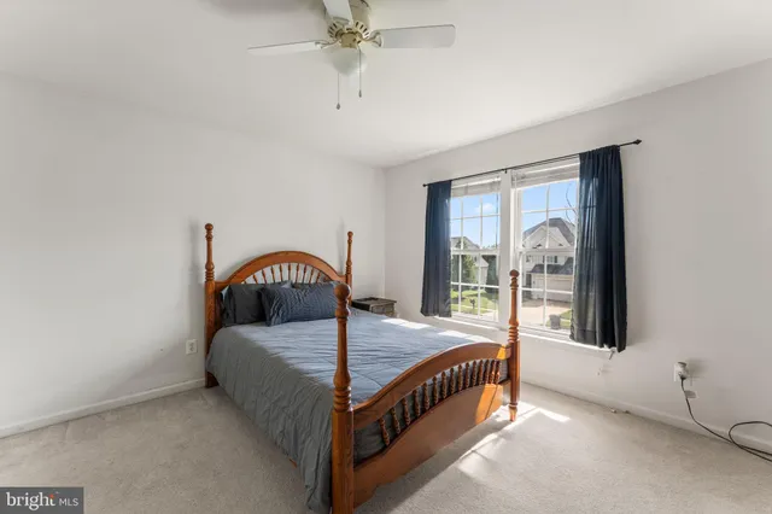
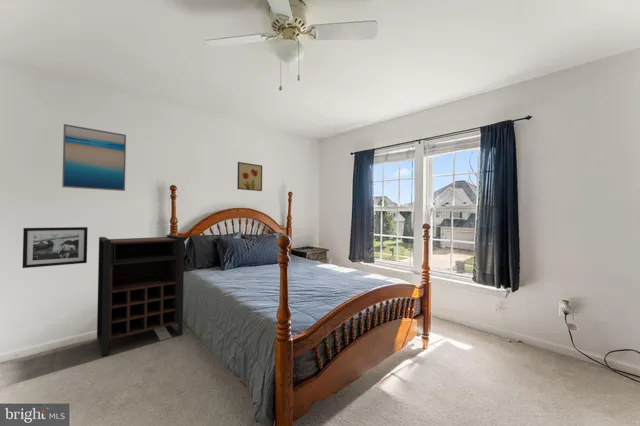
+ shelving unit (141, 286)
+ picture frame (56, 246)
+ wall art (95, 159)
+ wall art (249, 177)
